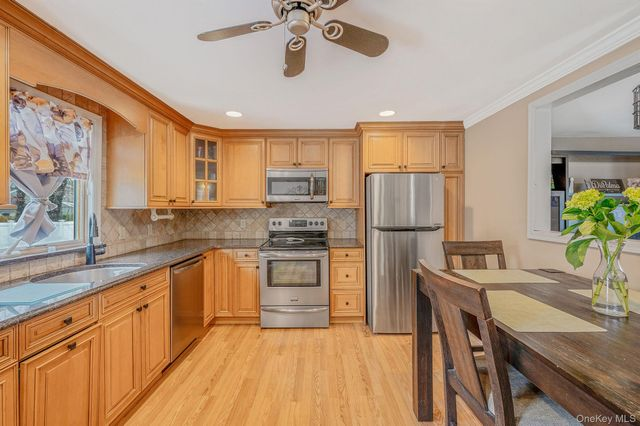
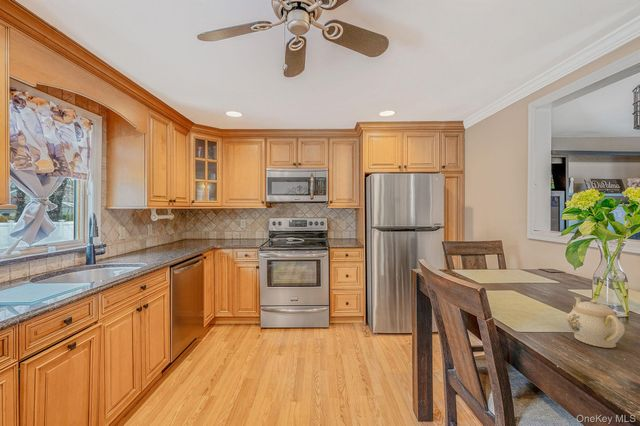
+ teapot (595, 321)
